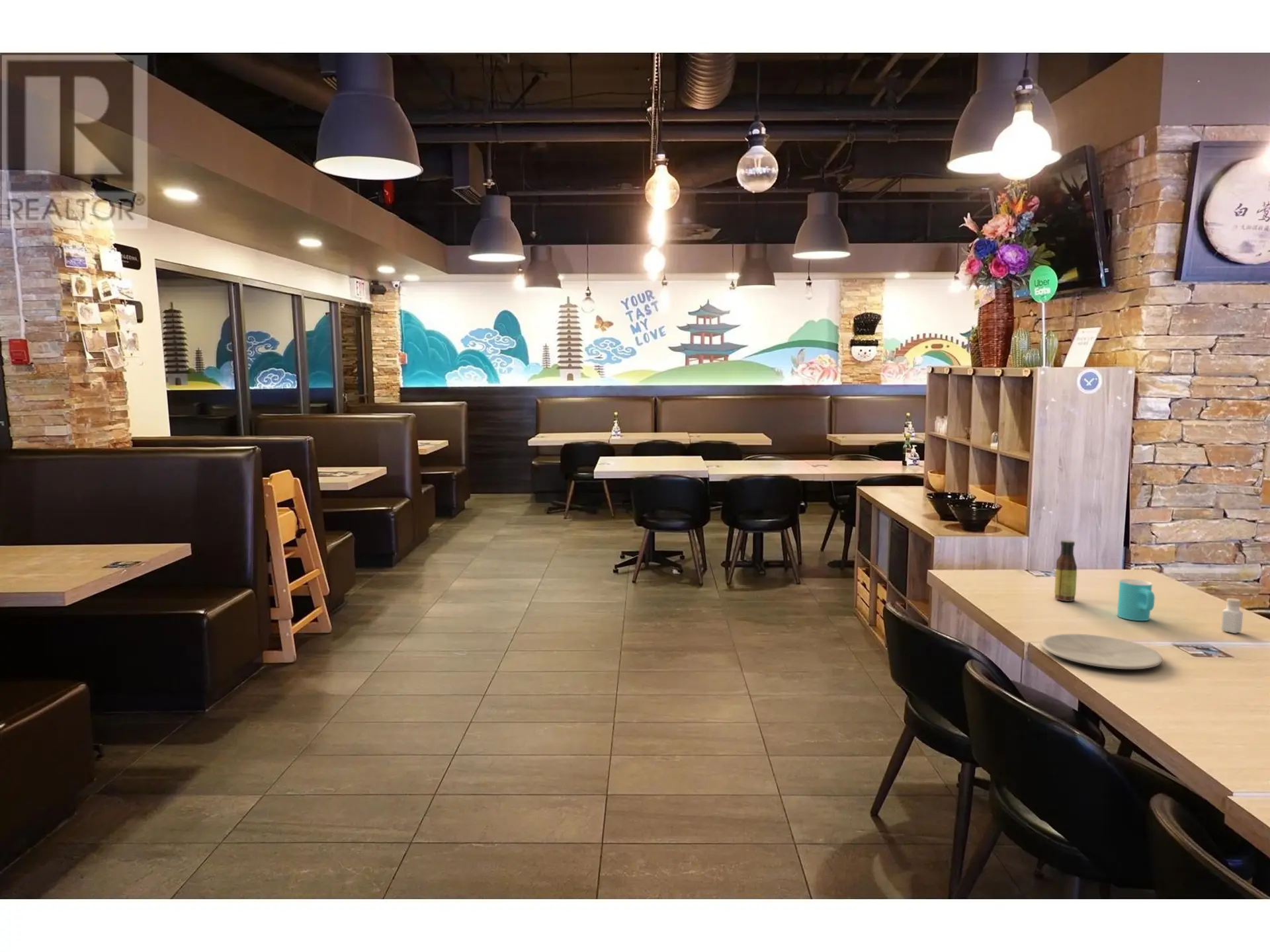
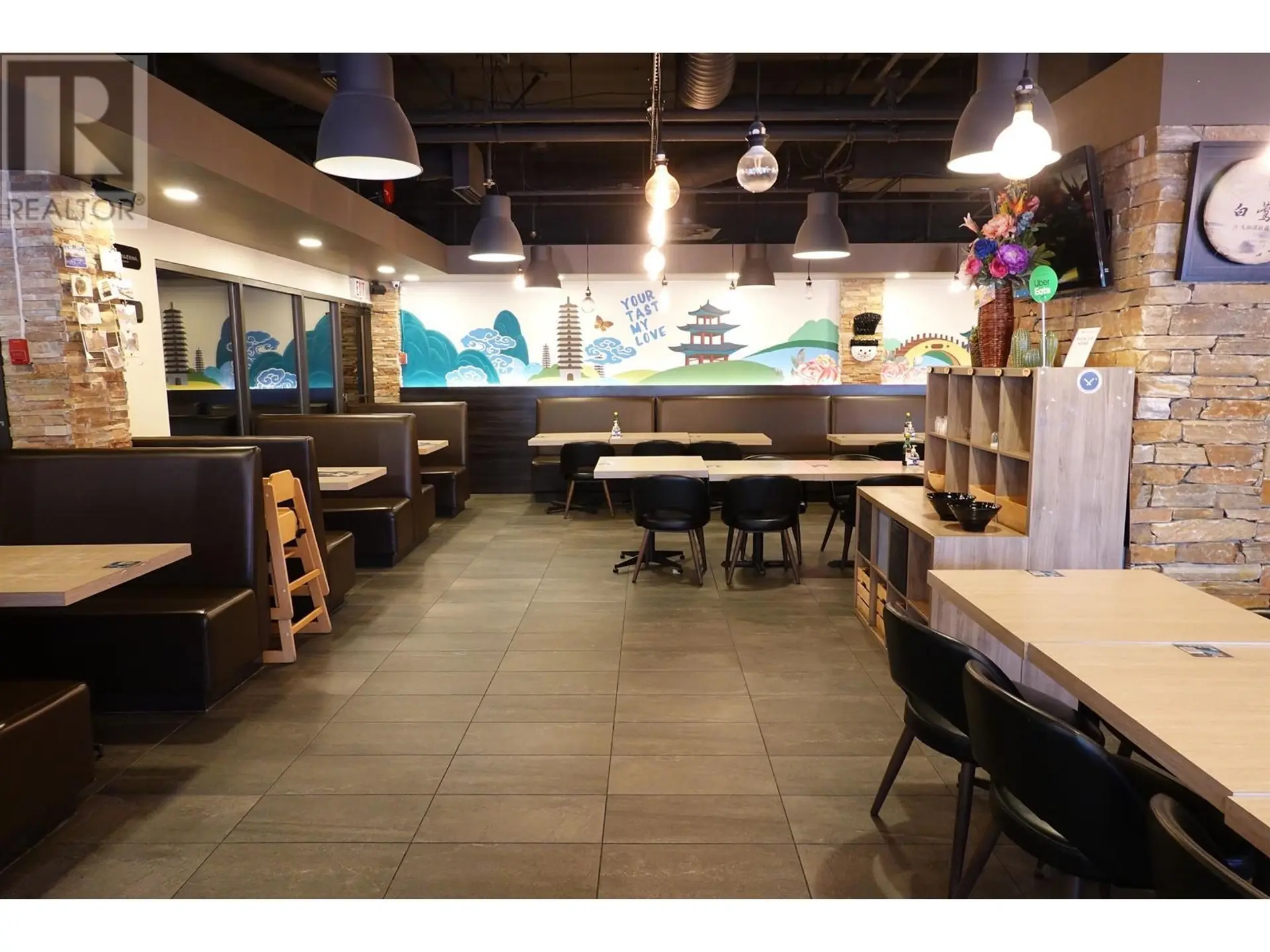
- plate (1099, 652)
- sauce bottle (1066, 570)
- pepper shaker (1232, 615)
- cup (1135, 600)
